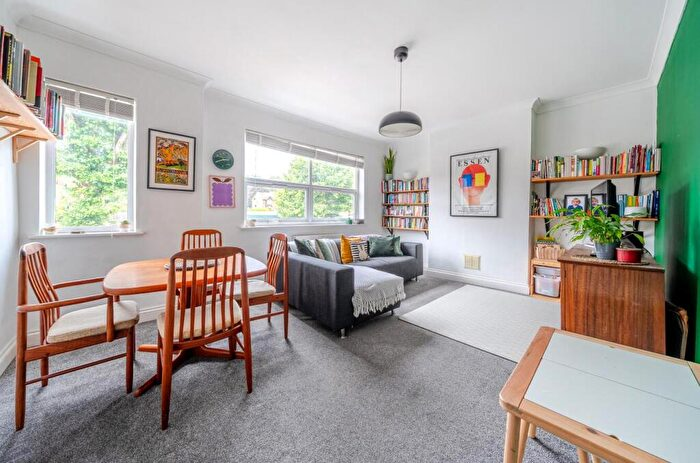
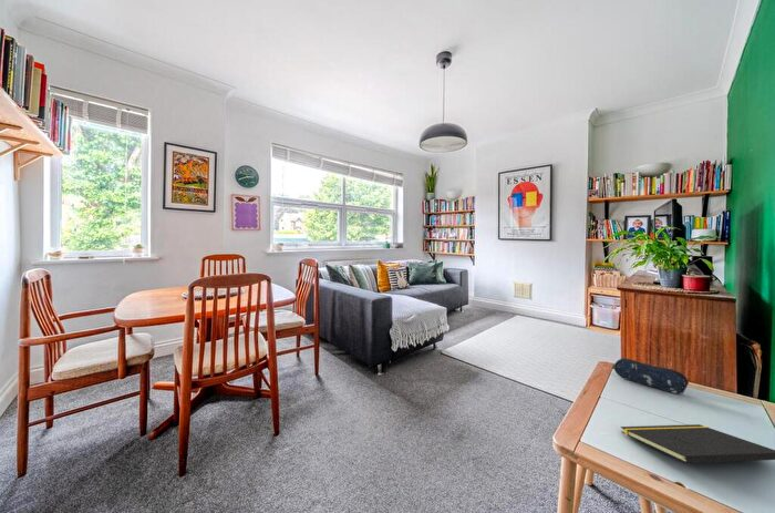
+ pencil case (648, 375)
+ notepad (693, 441)
